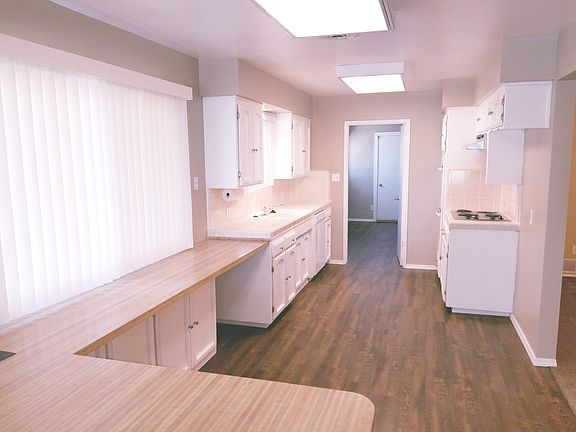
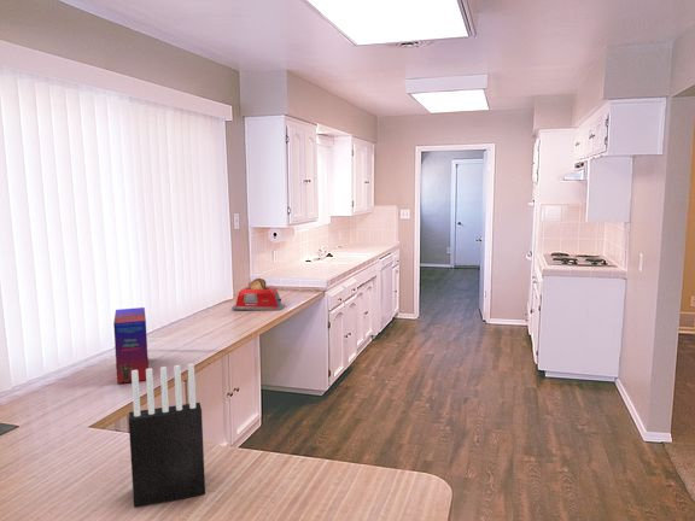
+ knife block (165, 426)
+ cereal box (132, 343)
+ toaster (258, 293)
